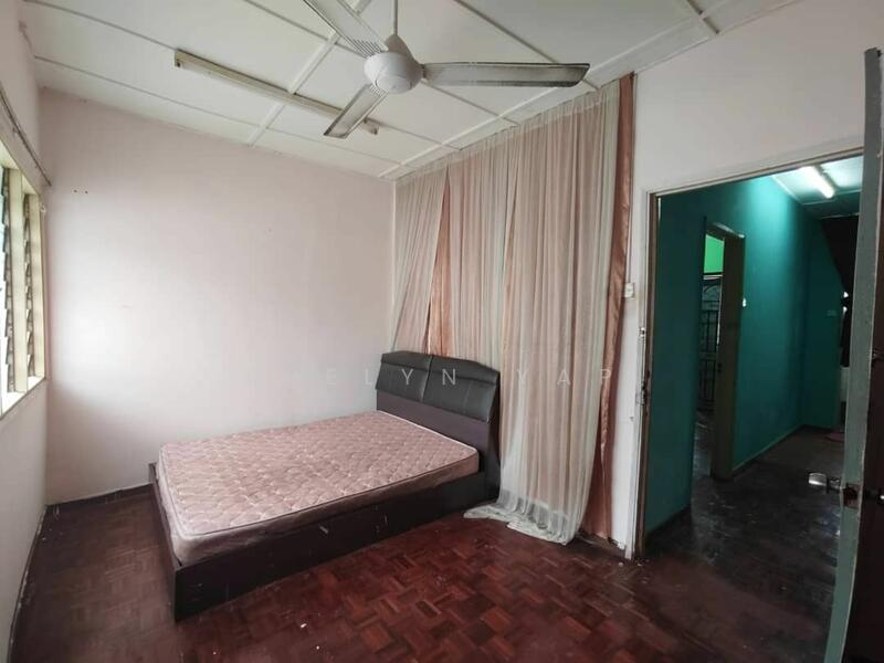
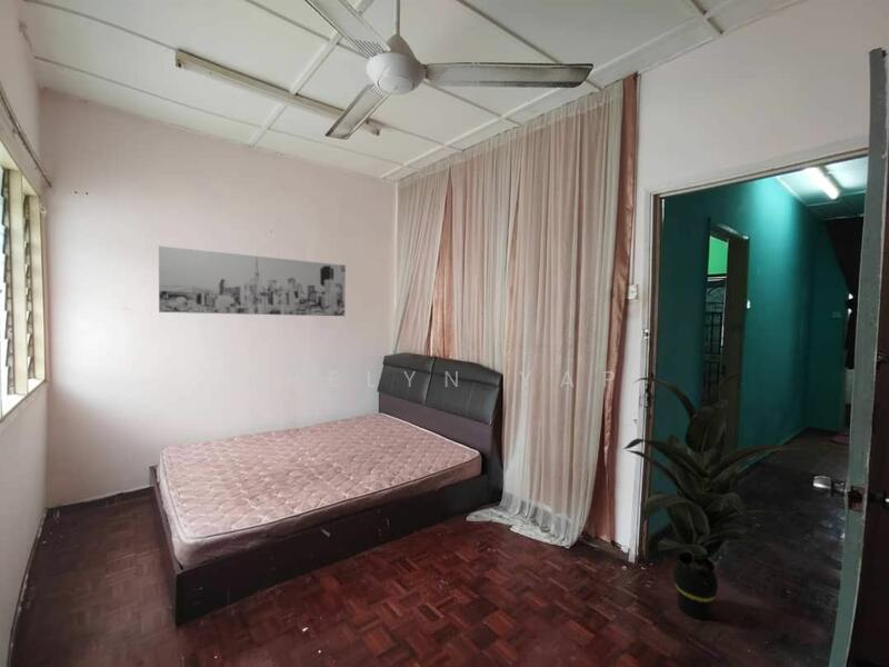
+ indoor plant (703, 495)
+ wall art (263, 286)
